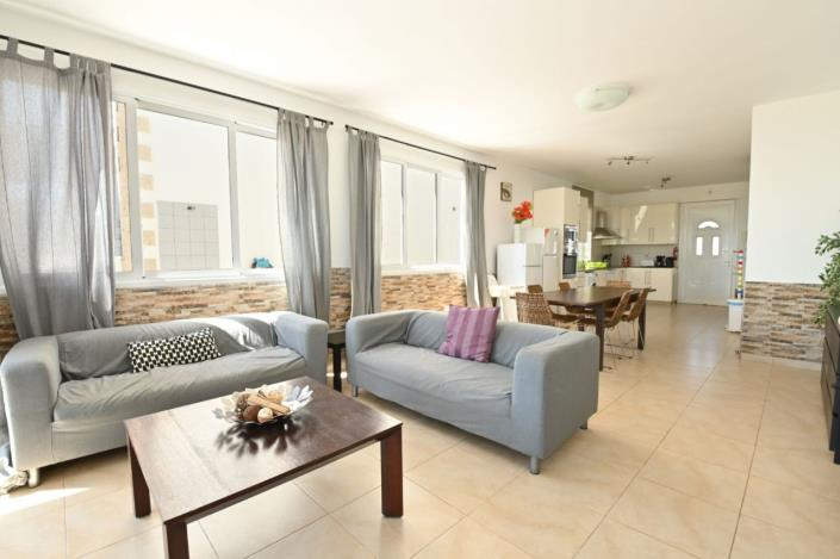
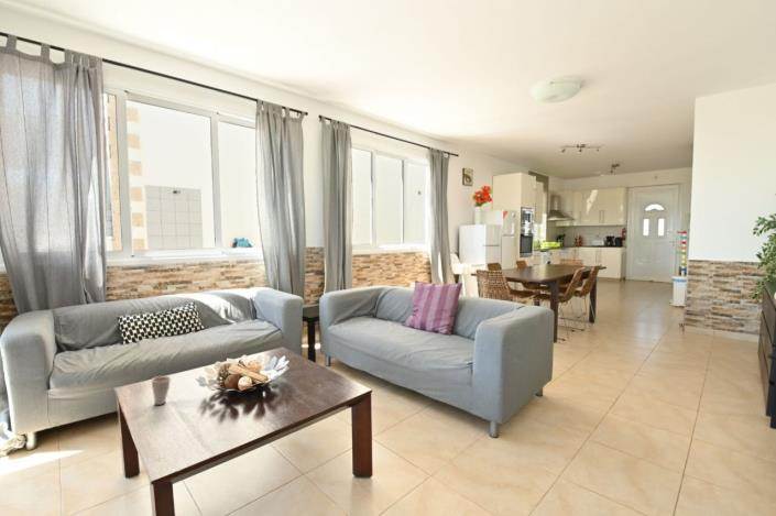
+ cup (162, 389)
